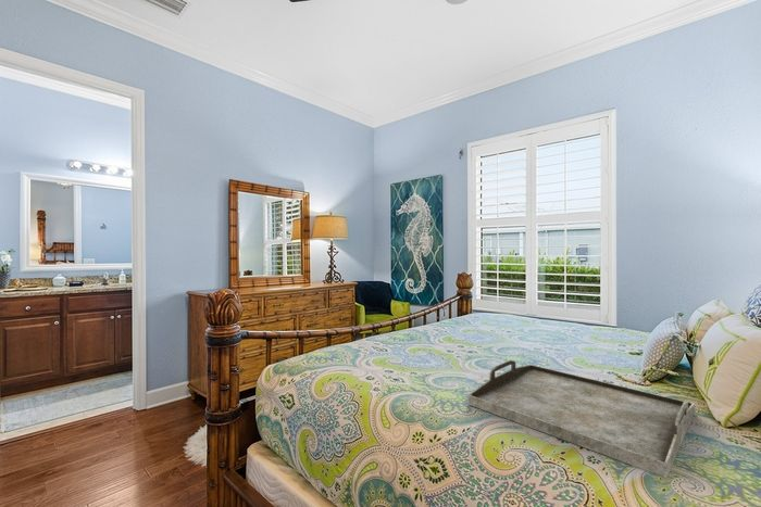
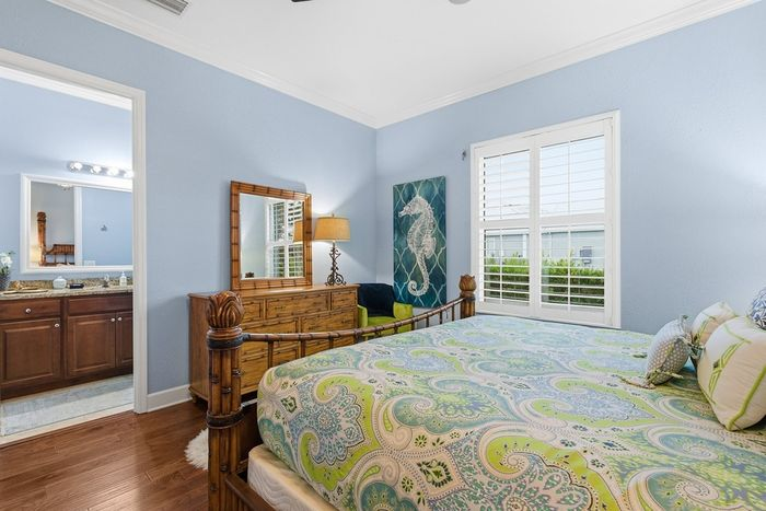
- serving tray (577, 395)
